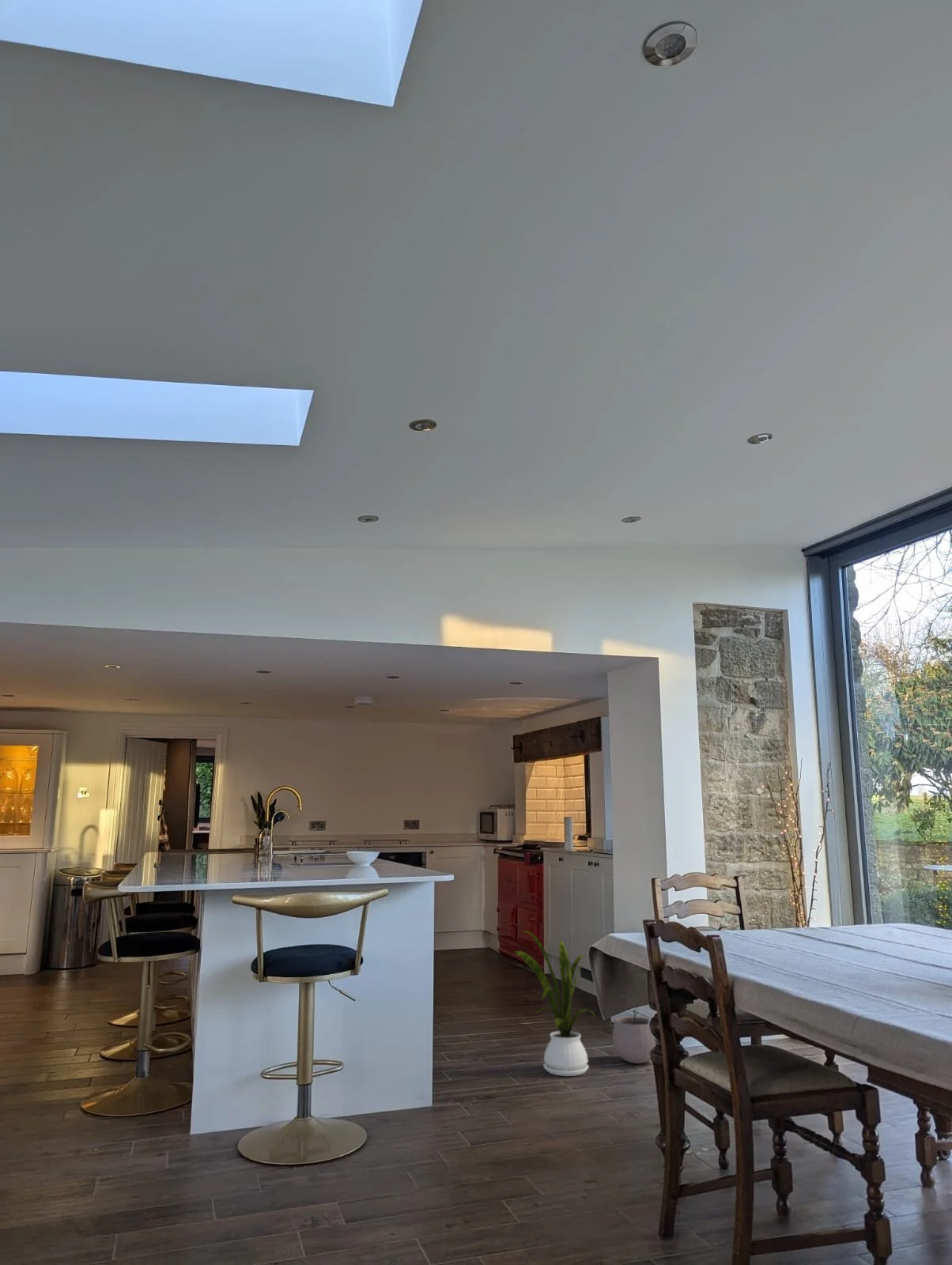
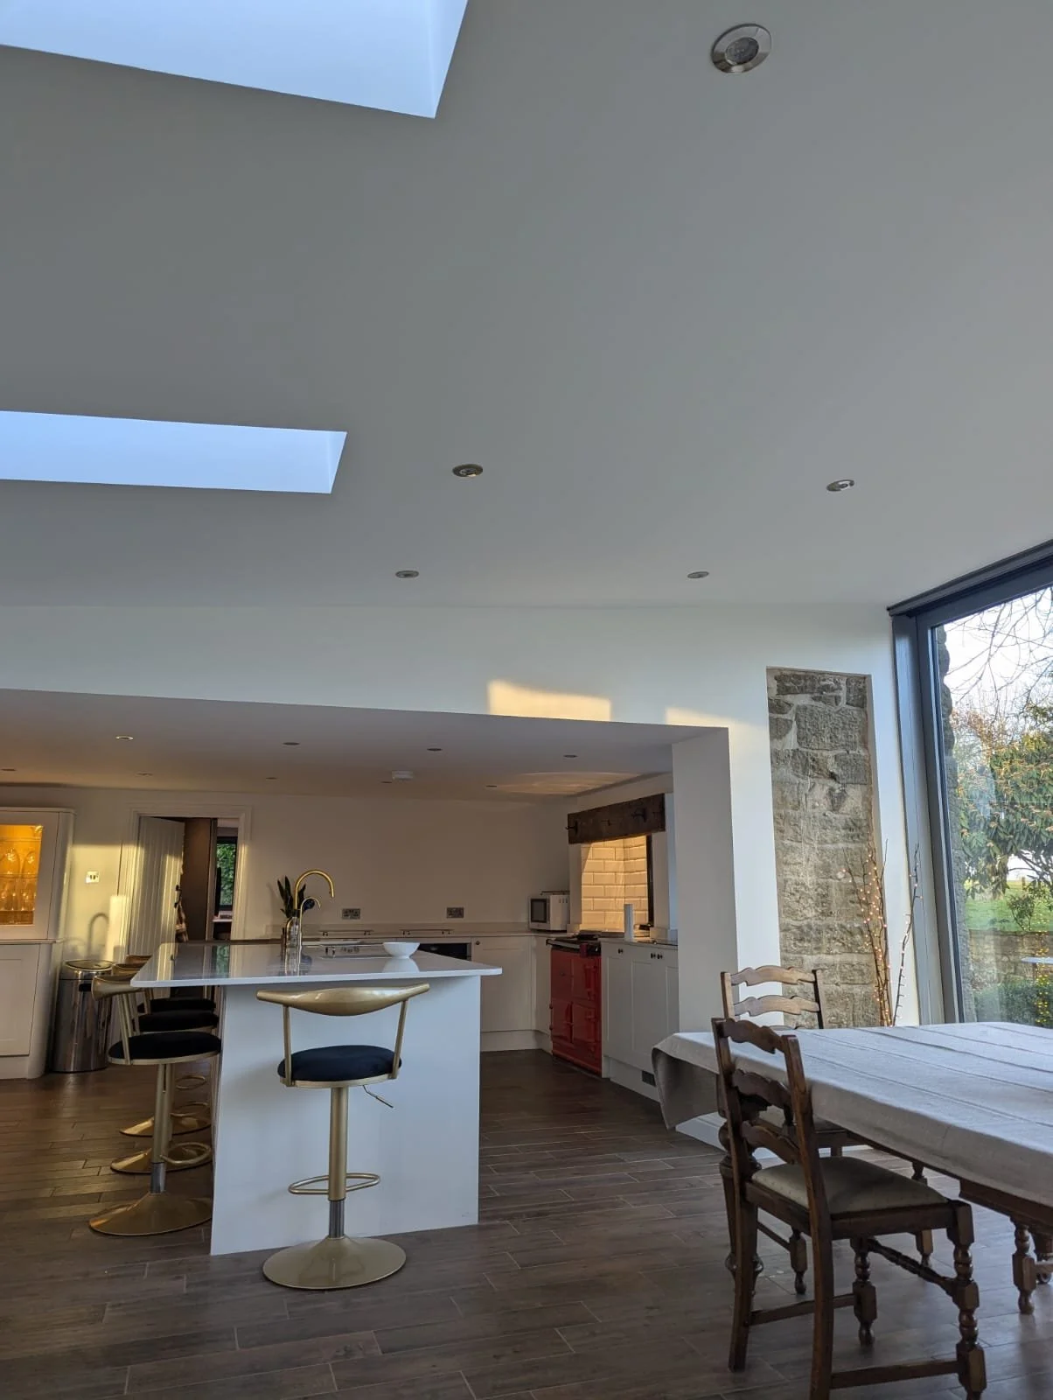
- house plant (559, 998)
- plant pot (635, 1031)
